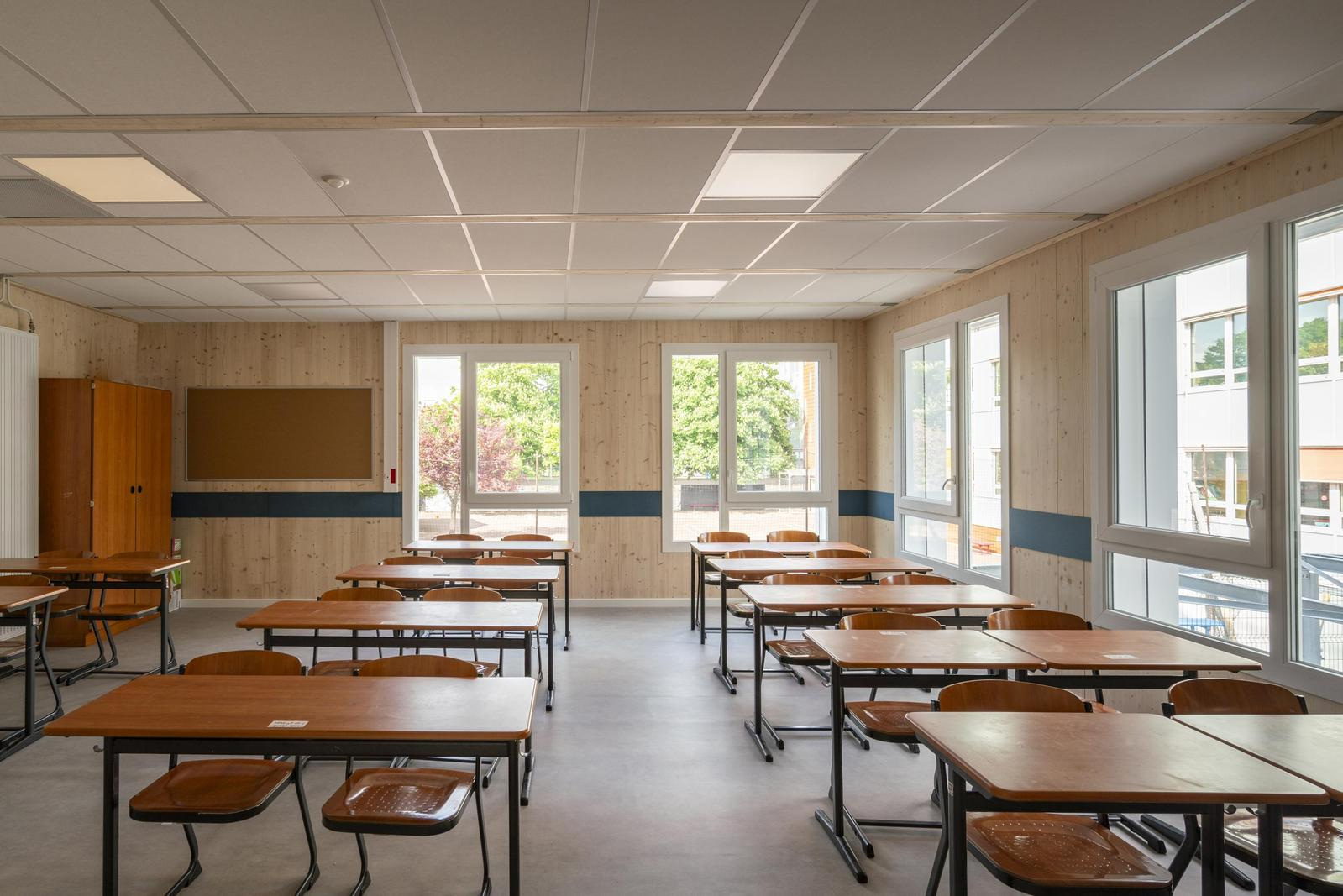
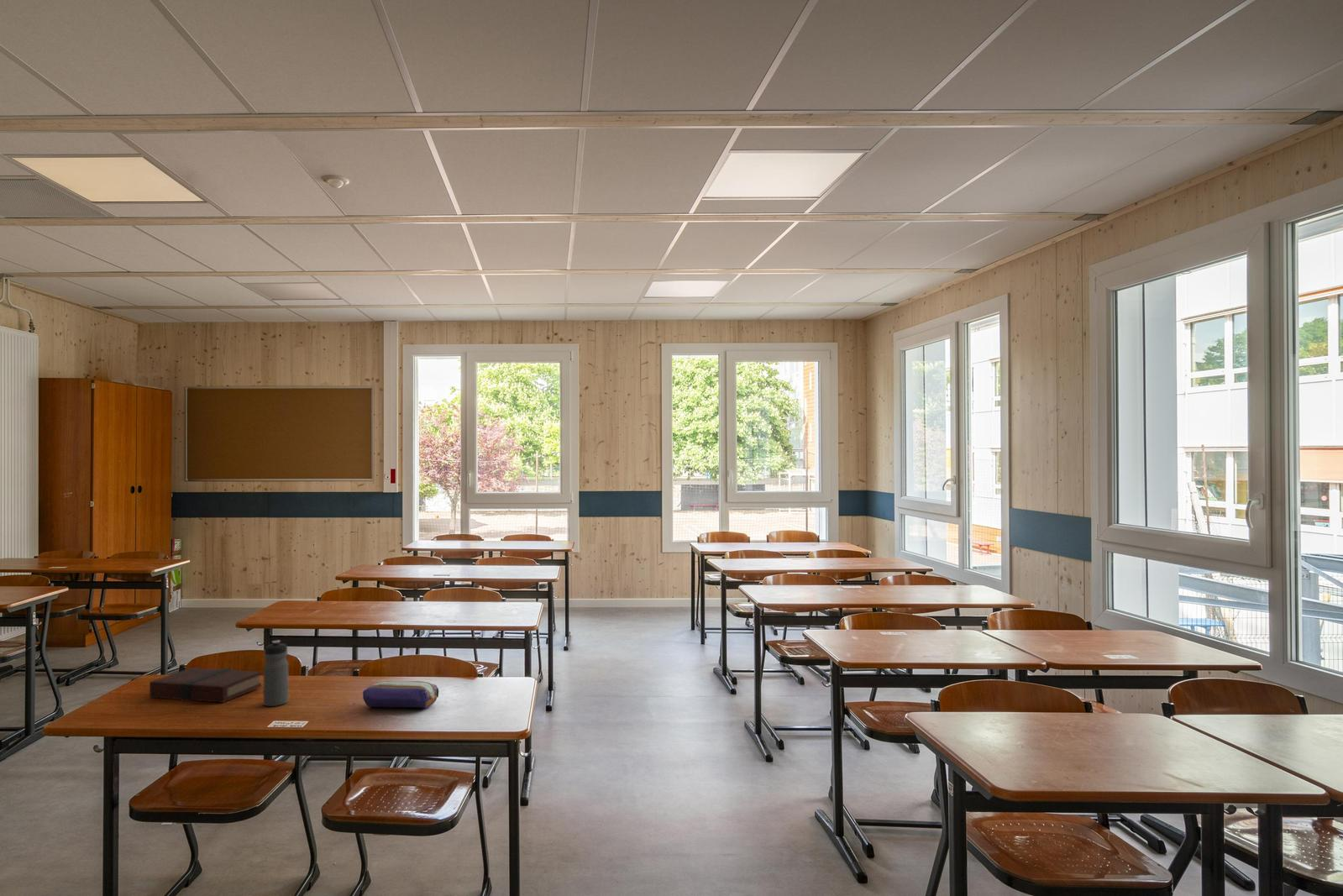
+ water bottle (275, 672)
+ pencil case (401, 694)
+ book (207, 684)
